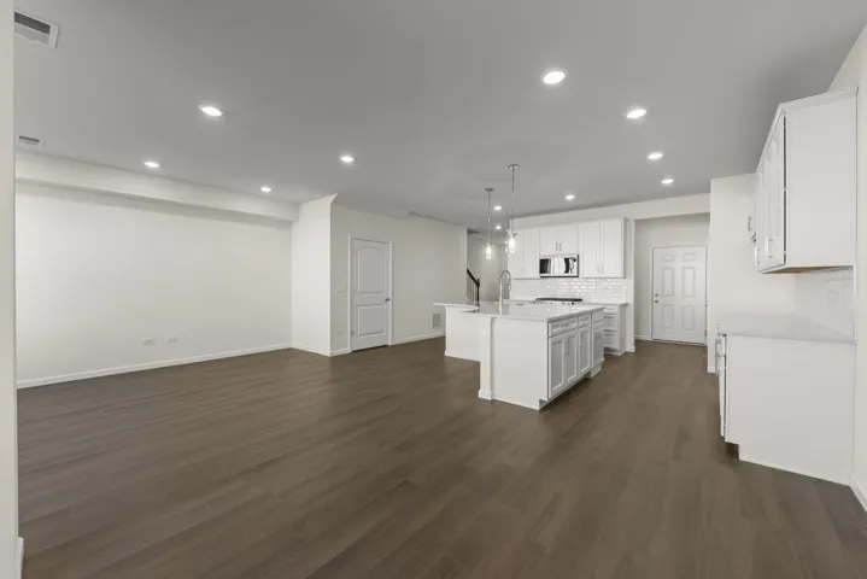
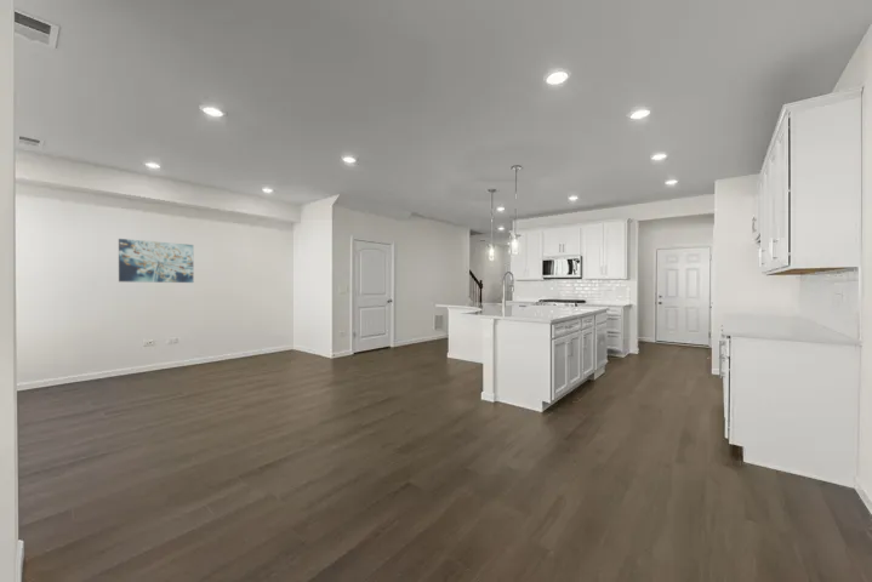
+ wall art (158, 262)
